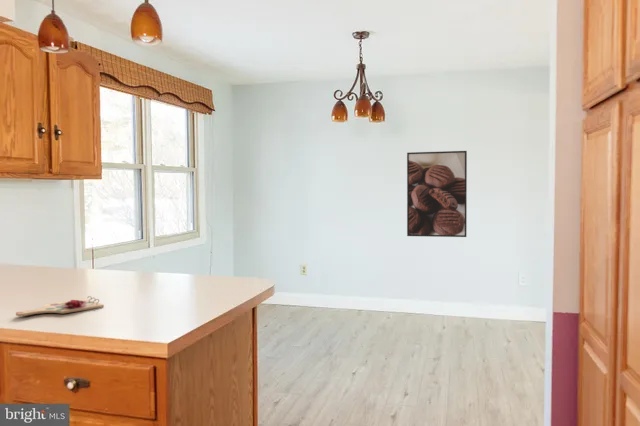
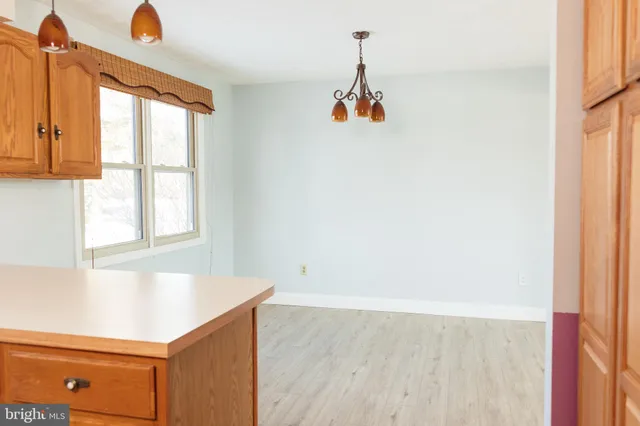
- cutting board (57, 305)
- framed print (436, 194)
